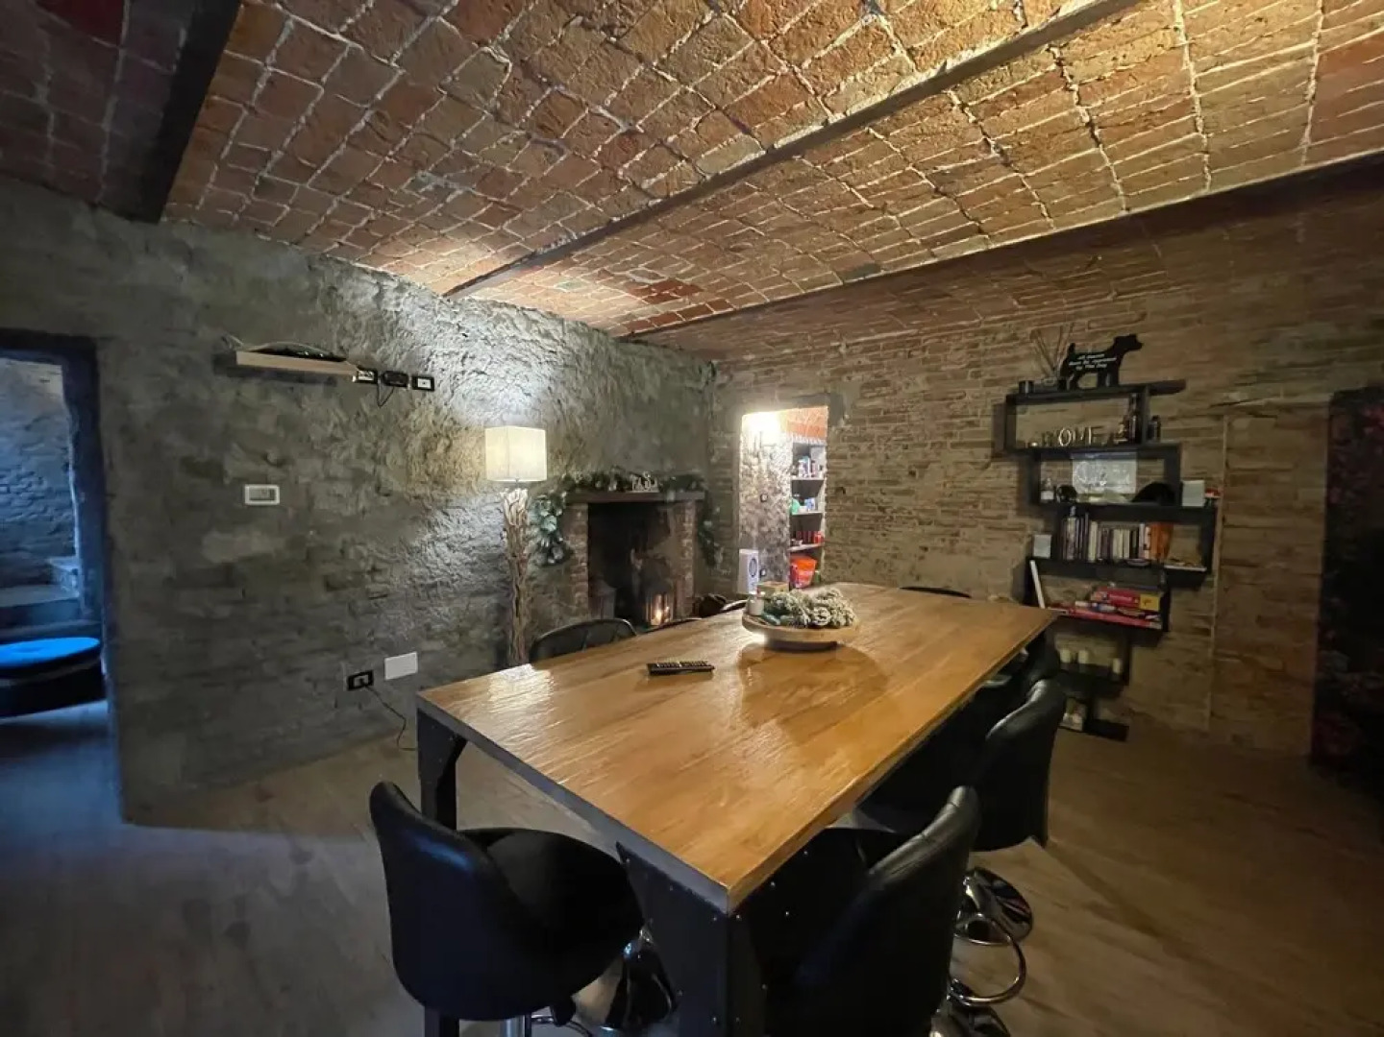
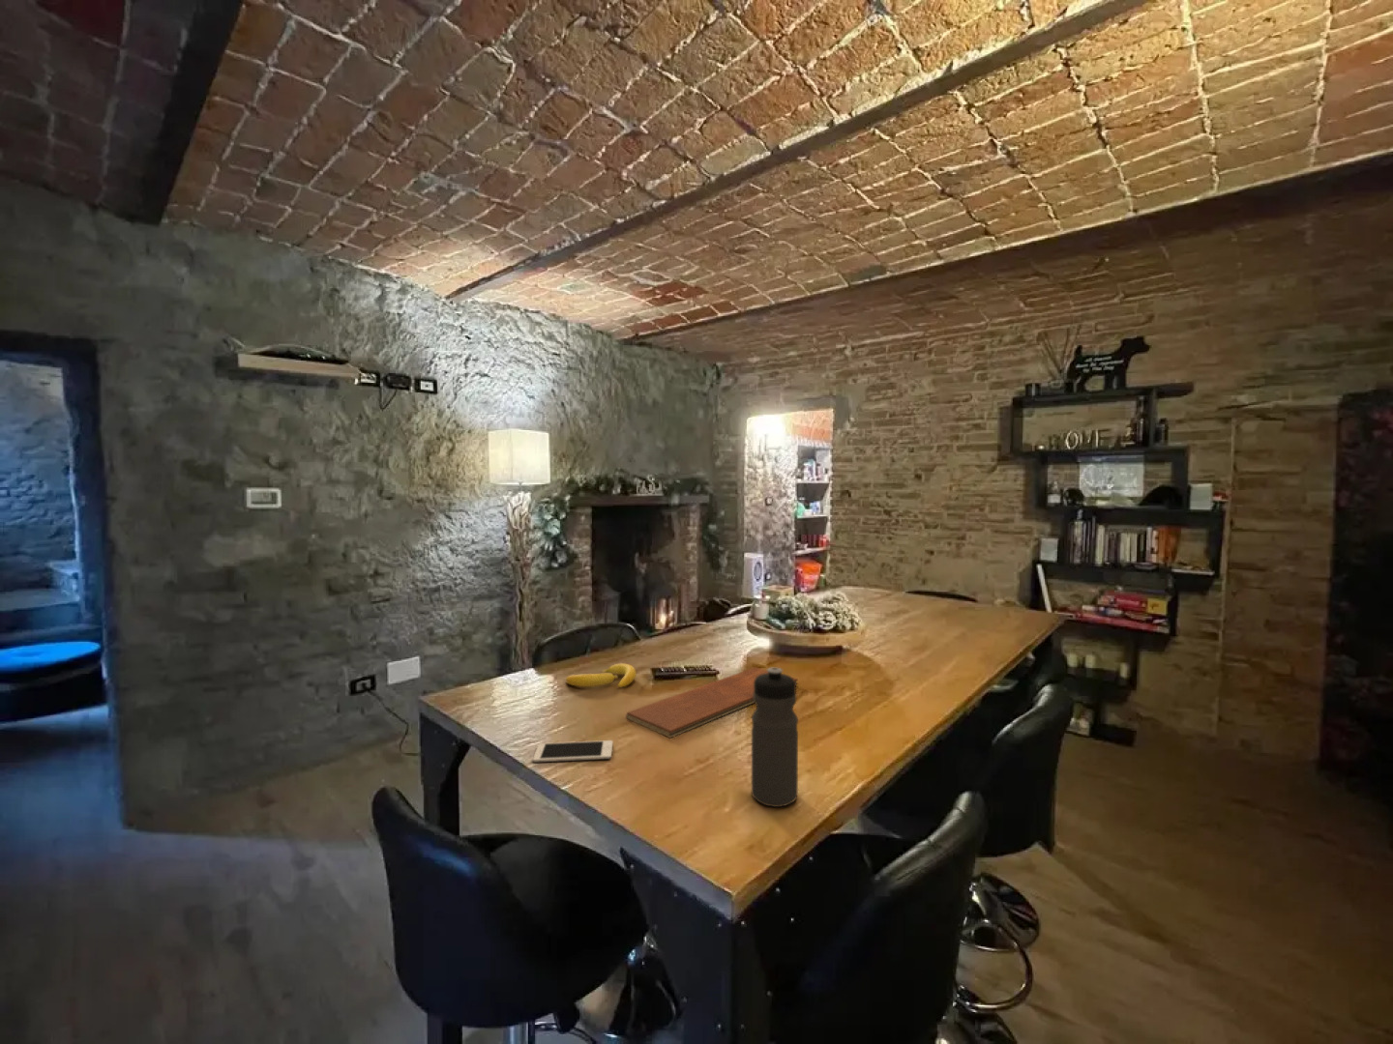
+ cell phone (574, 750)
+ banana (602, 674)
+ chopping board (717, 697)
+ water bottle (774, 731)
